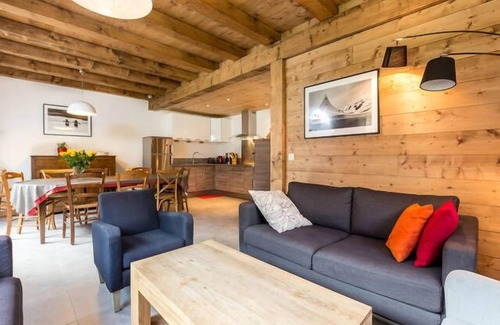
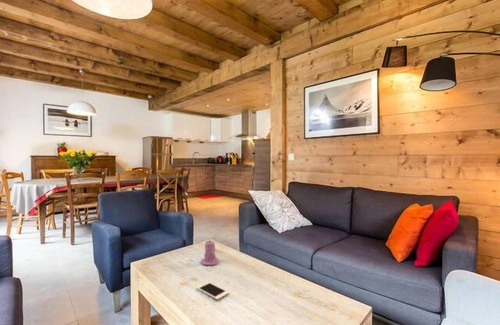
+ cell phone (212, 290)
+ candle (209, 250)
